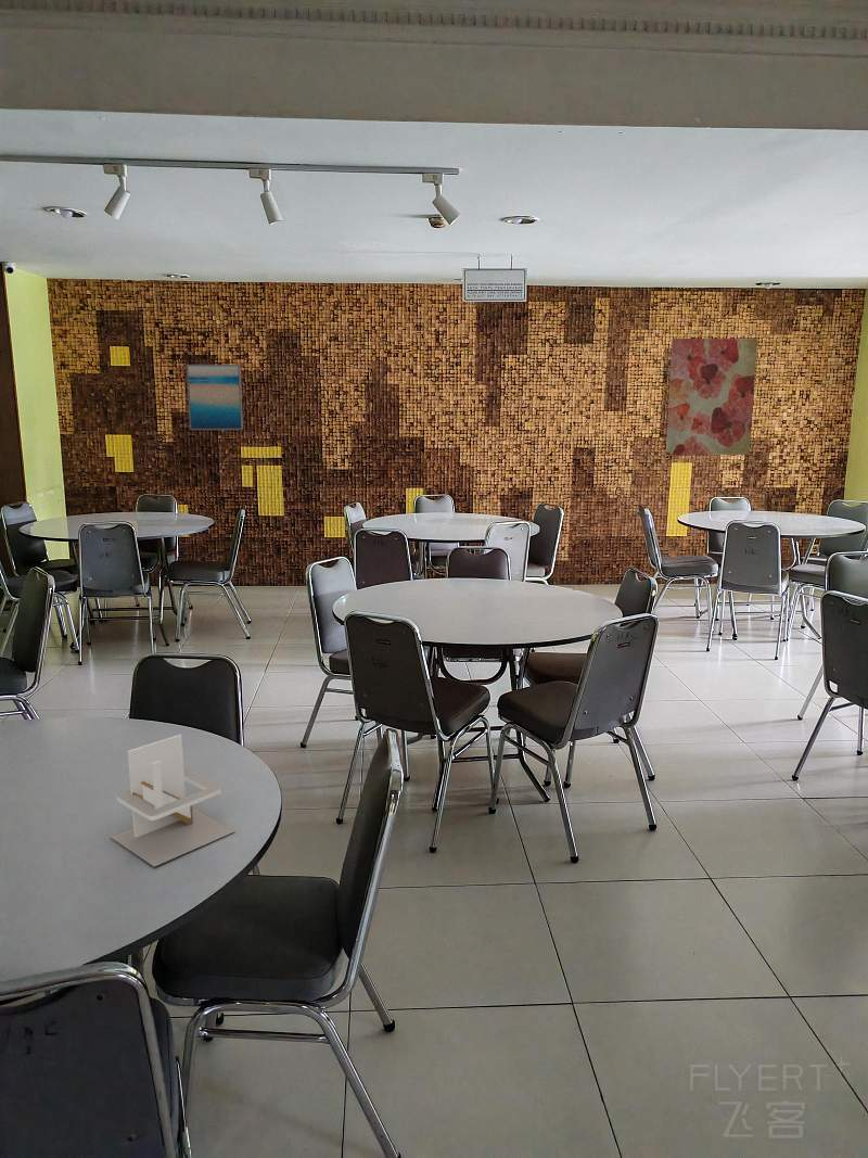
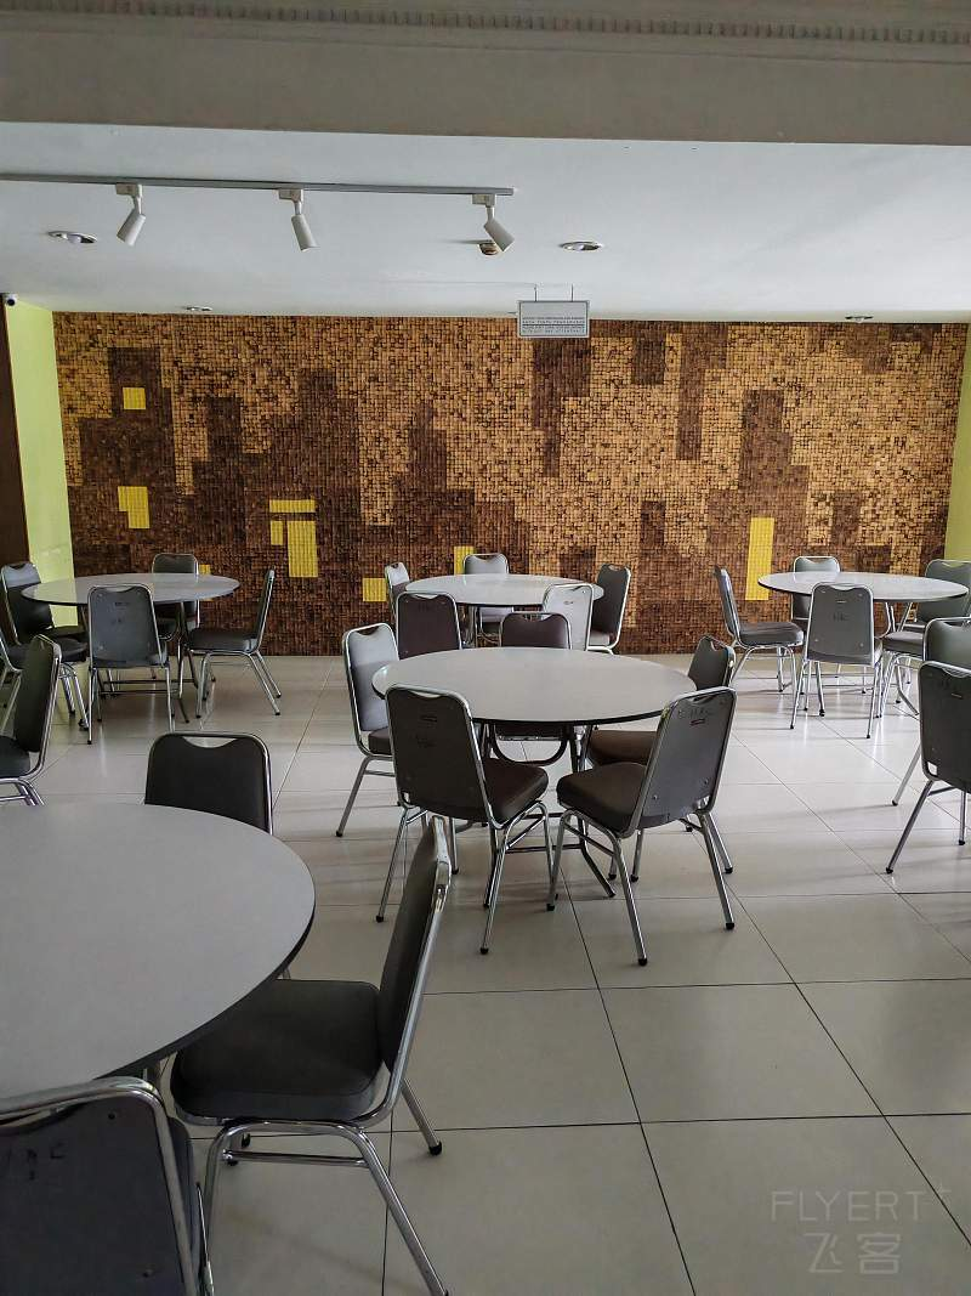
- wall art (215, 397)
- wall art (711, 397)
- napkin holder (169, 791)
